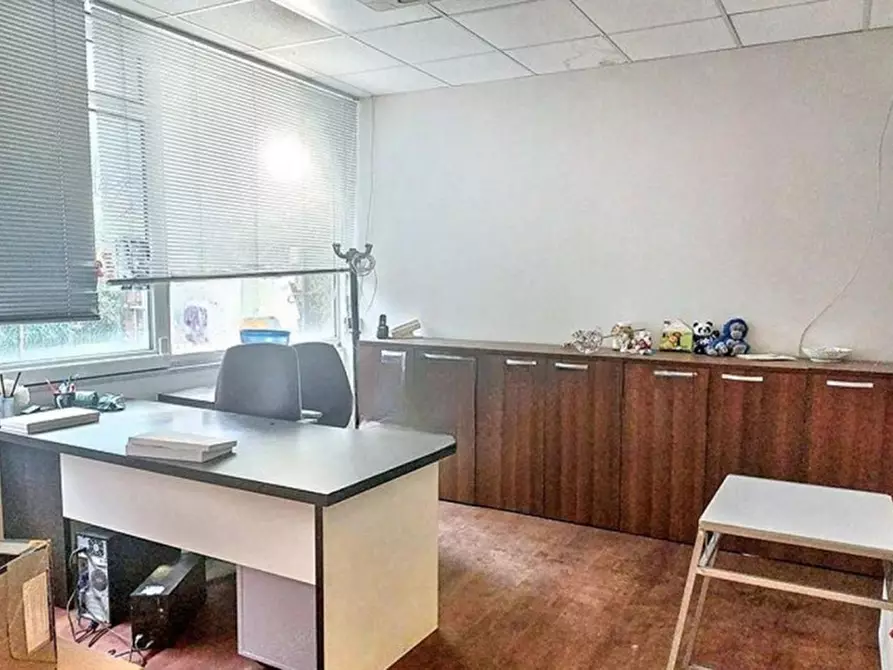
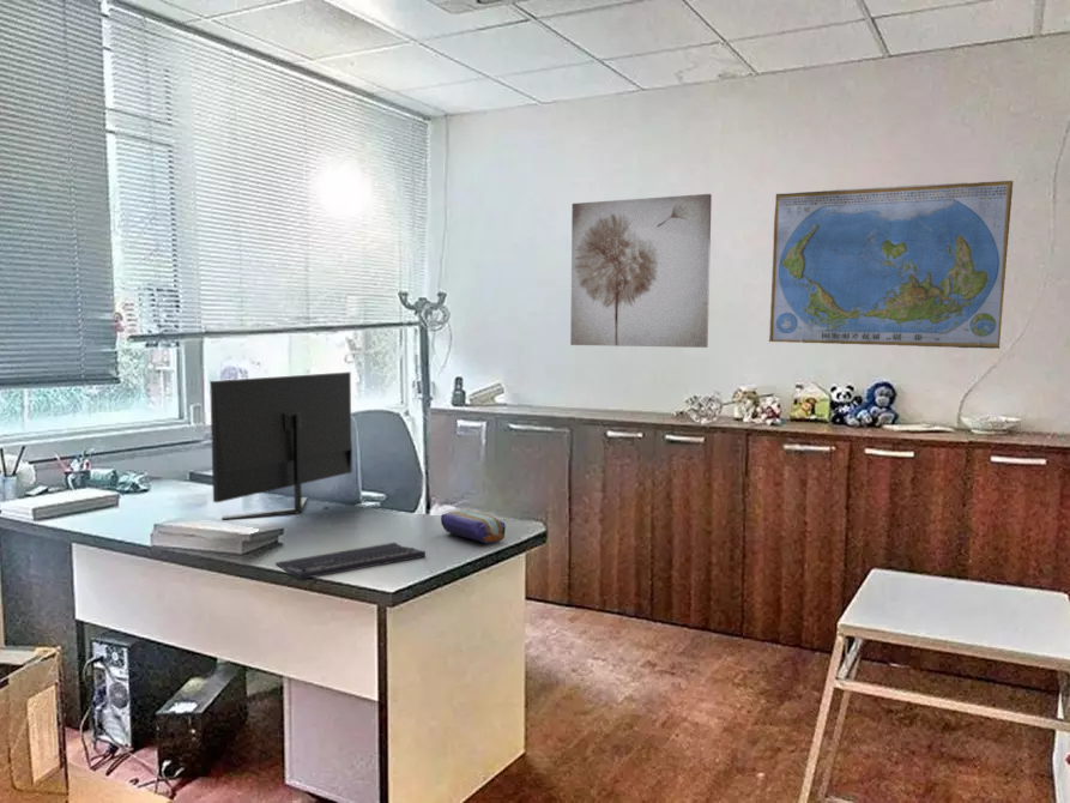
+ wall art (637, 272)
+ world map (882, 266)
+ keyboard (351, 556)
+ monitor (285, 443)
+ pencil case (472, 525)
